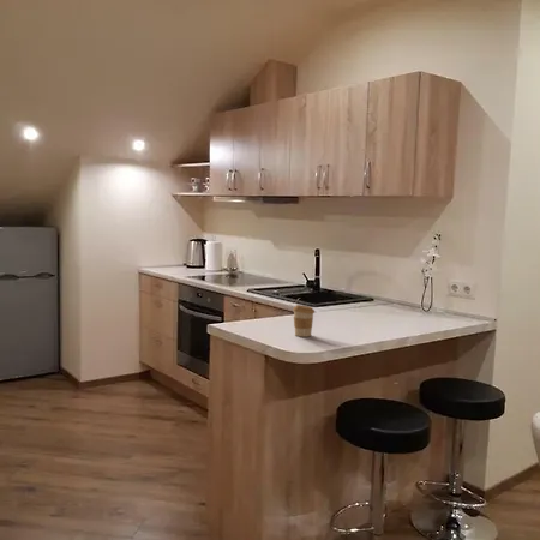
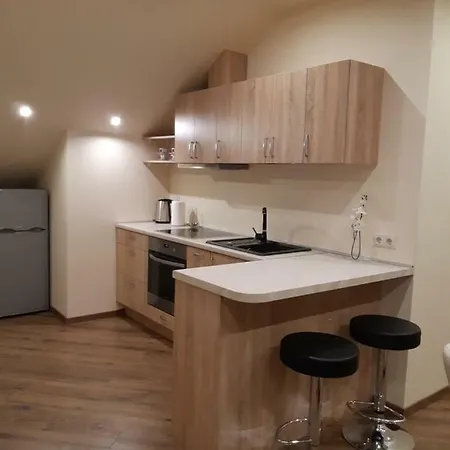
- coffee cup (302, 319)
